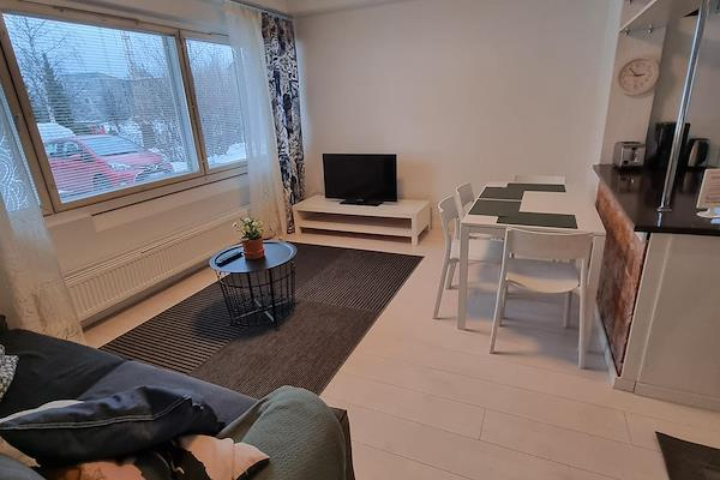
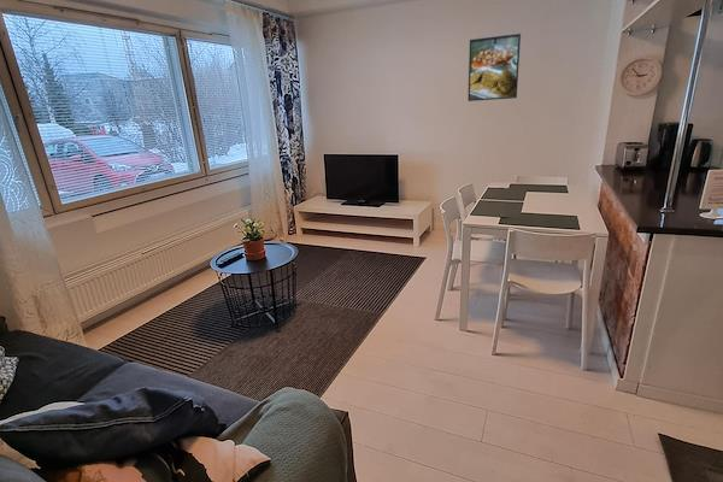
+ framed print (493, 69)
